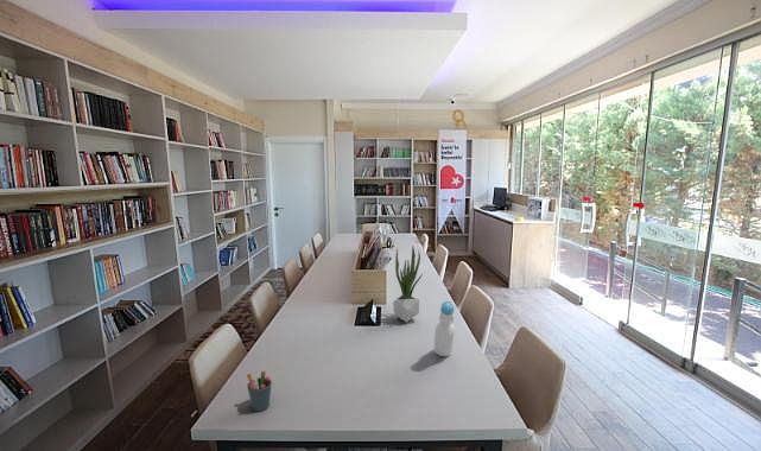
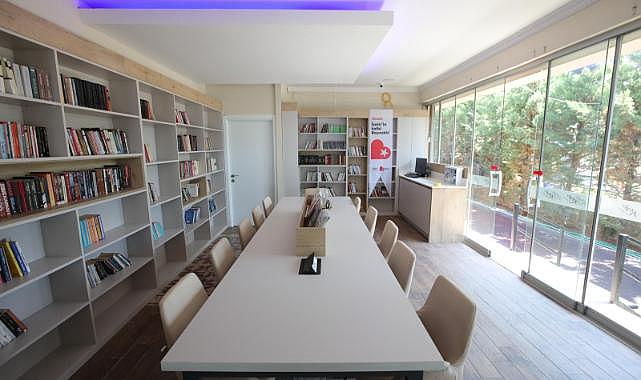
- bottle (444, 328)
- potted plant (407, 282)
- pen holder (259, 388)
